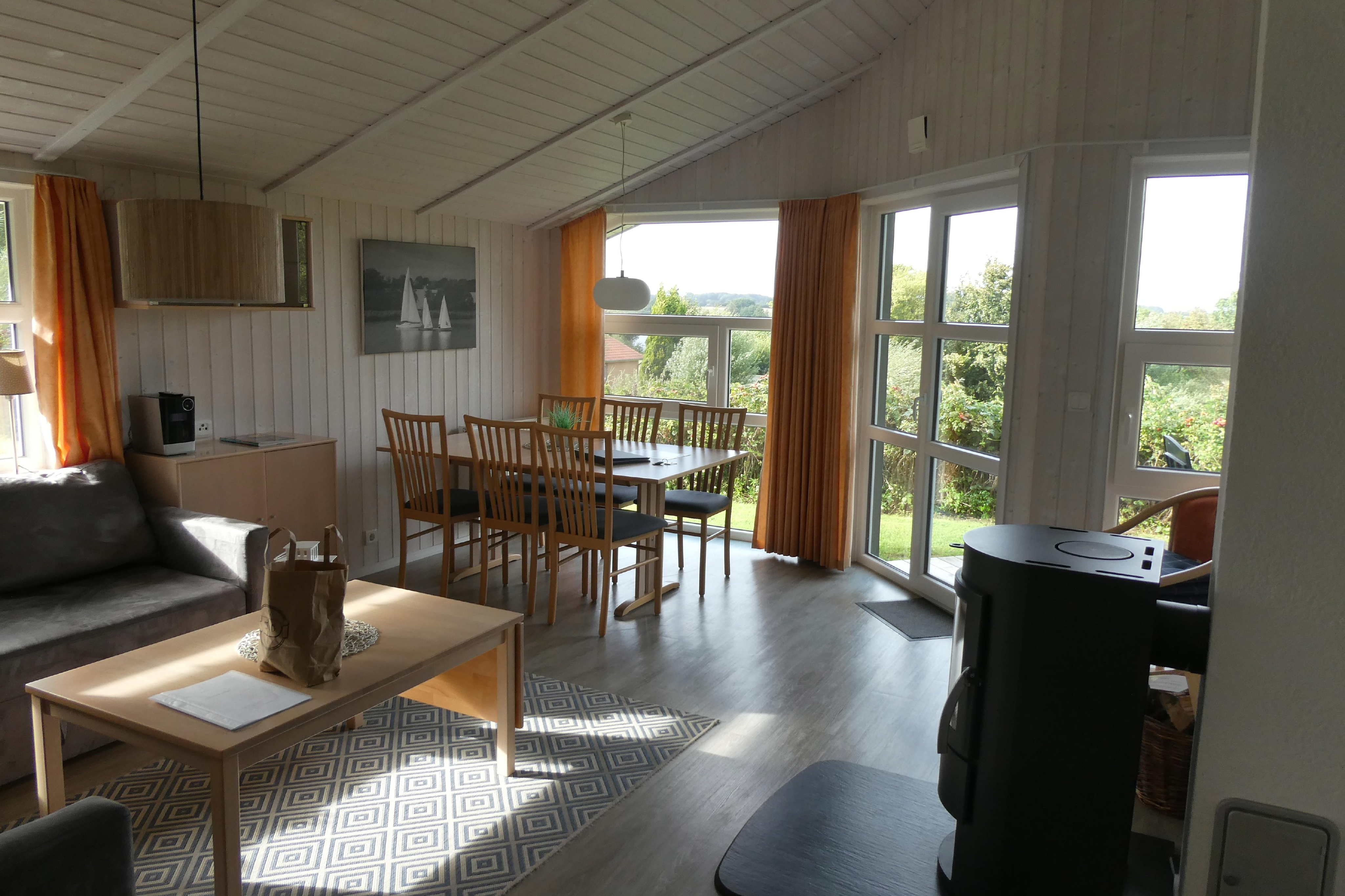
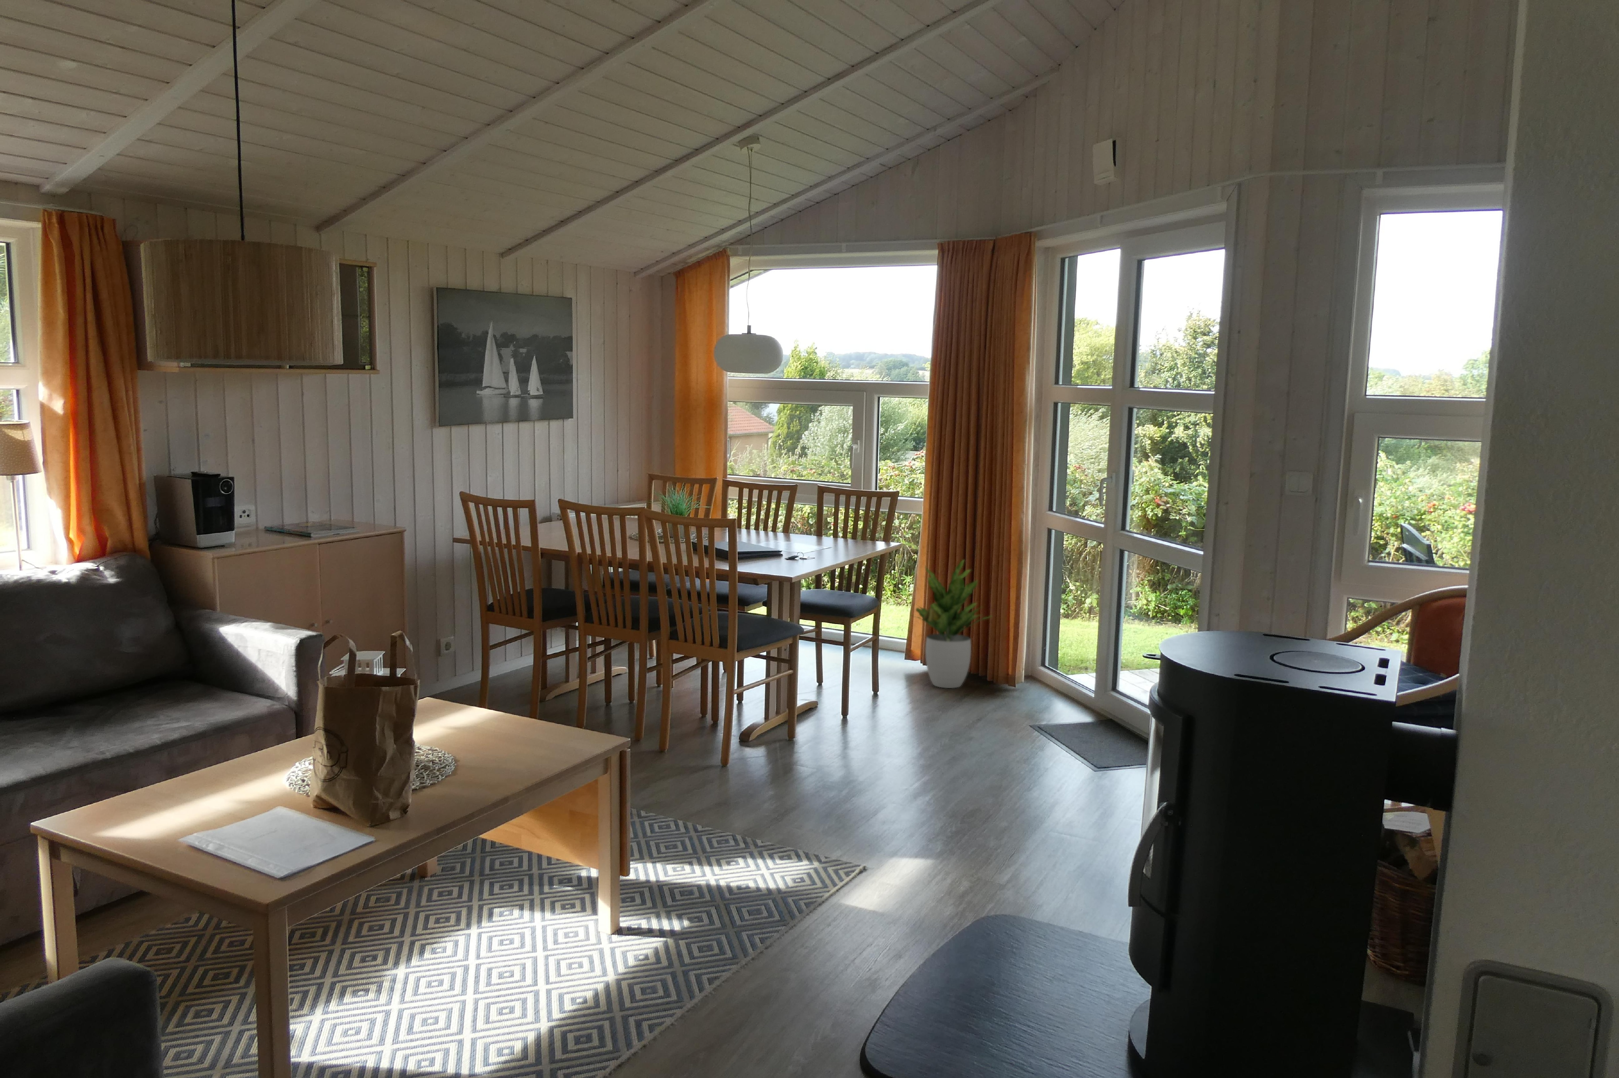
+ potted plant (946, 623)
